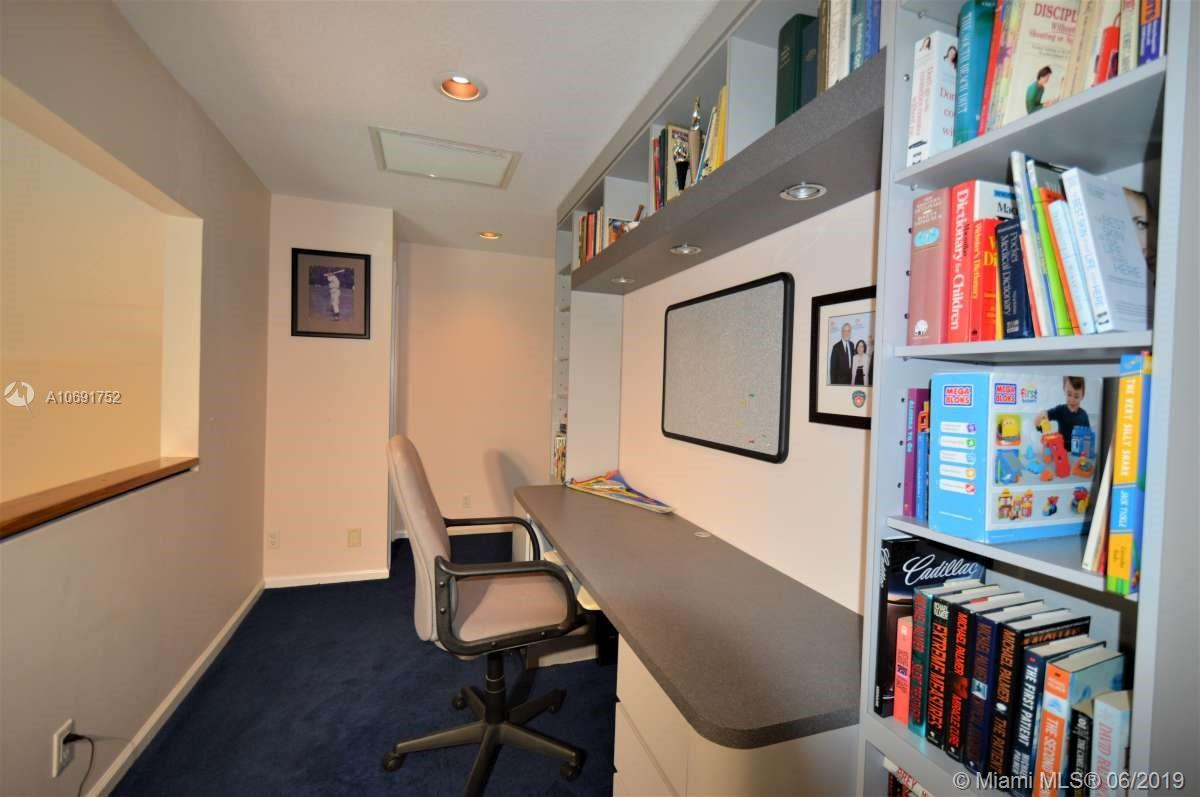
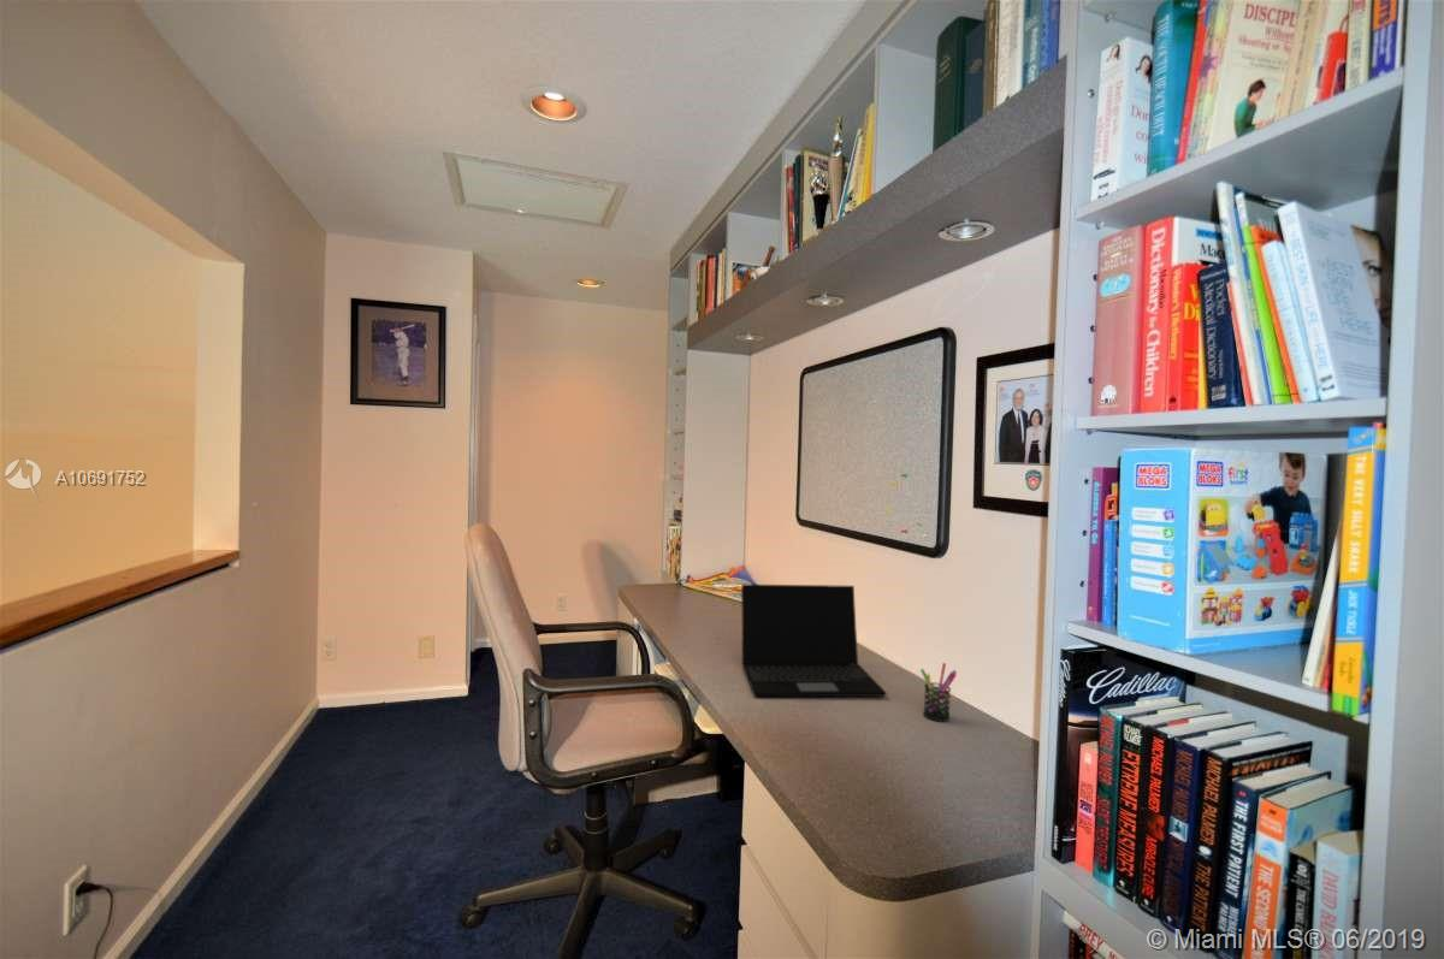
+ pen holder (935, 688)
+ laptop (807, 635)
